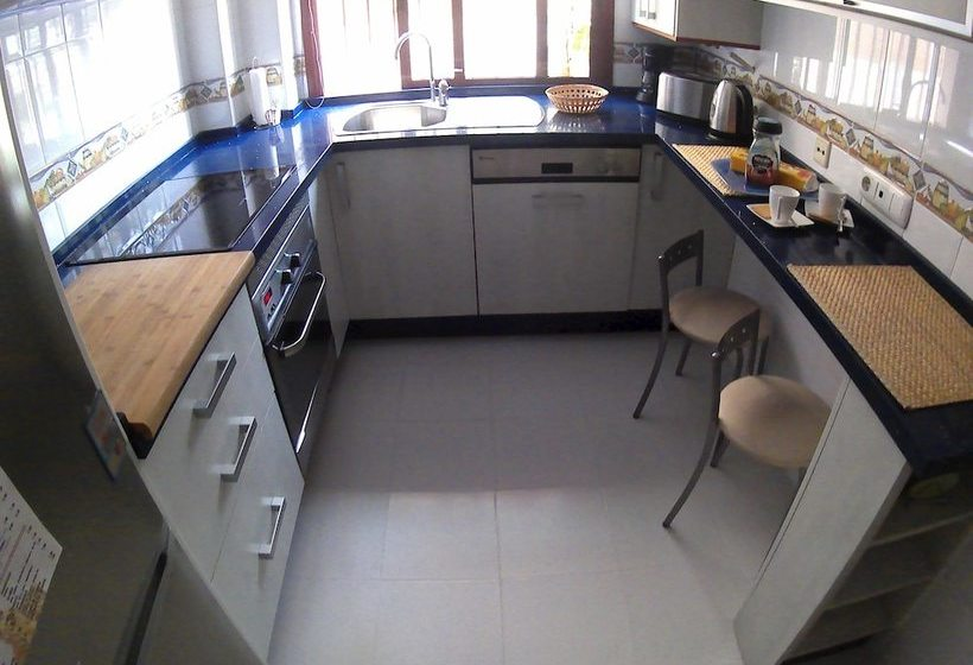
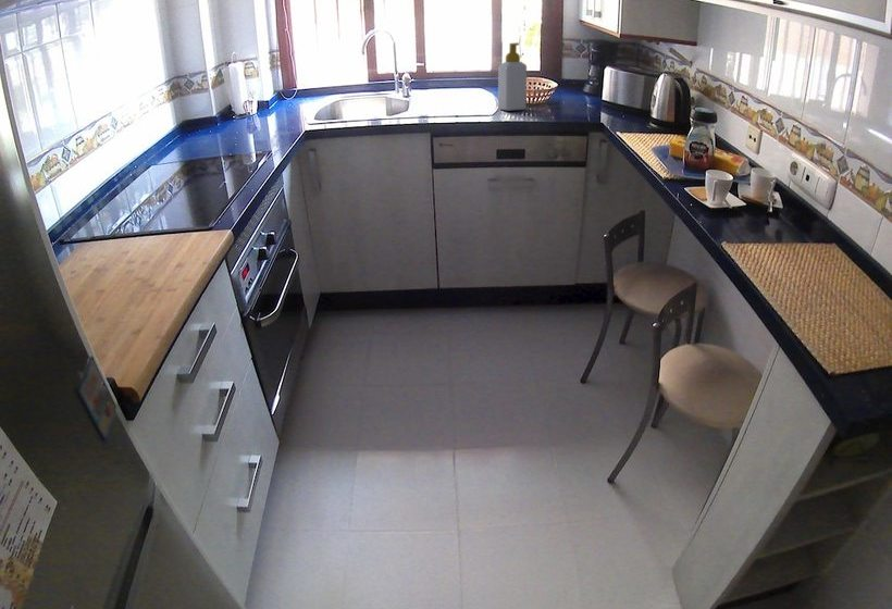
+ soap bottle (512, 76)
